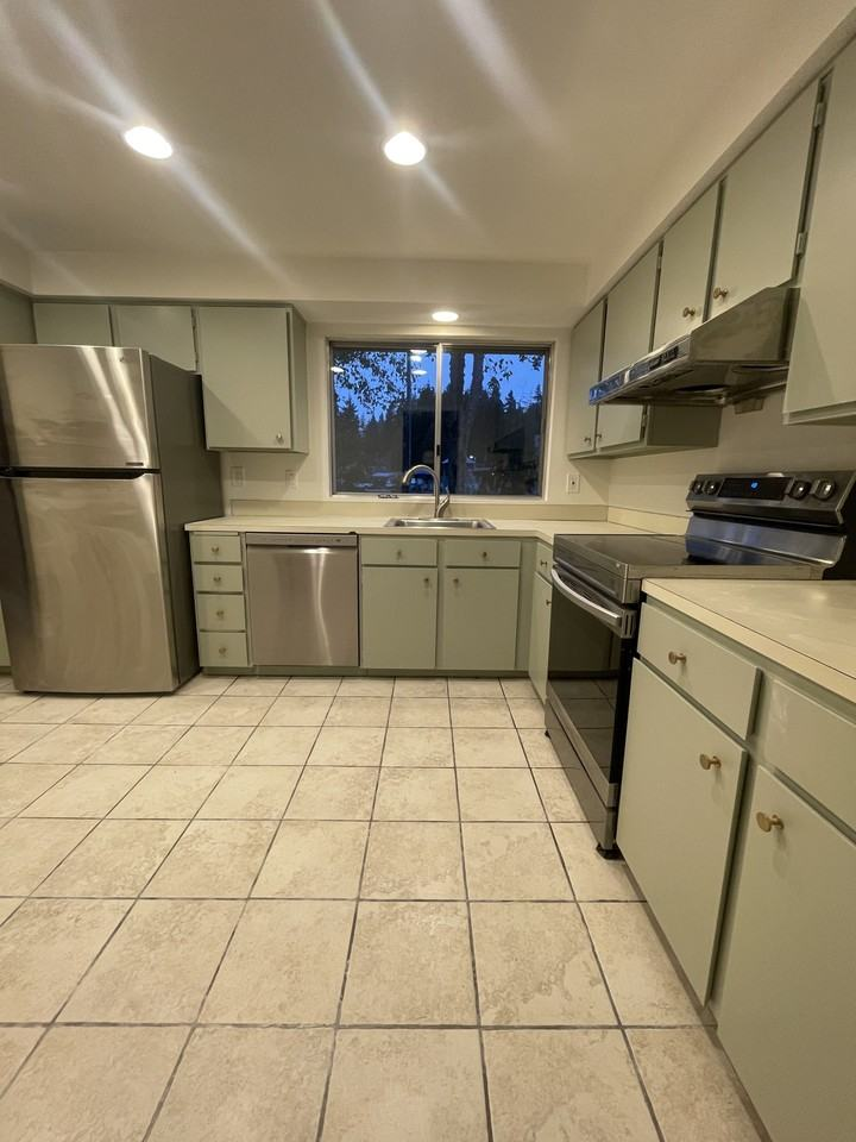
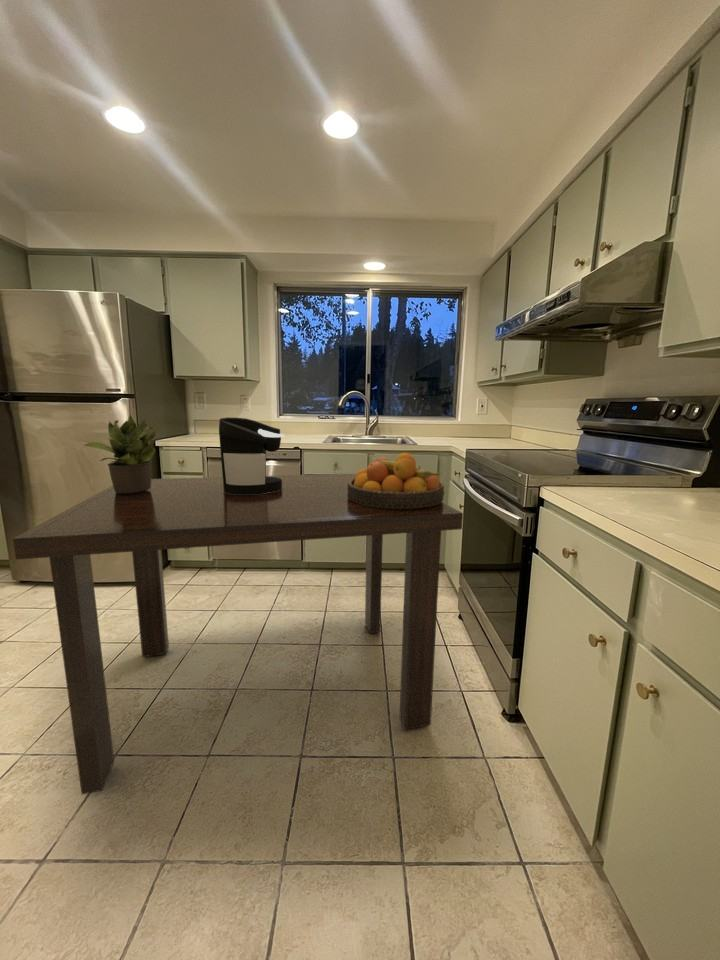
+ coffee maker (253, 453)
+ dining table (266, 542)
+ fruit bowl (395, 476)
+ potted plant (124, 453)
